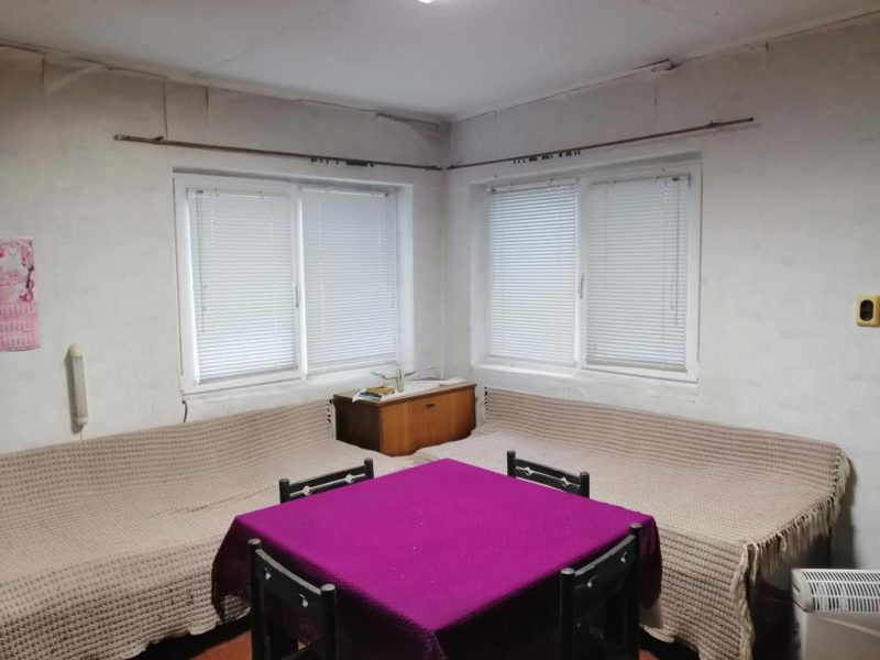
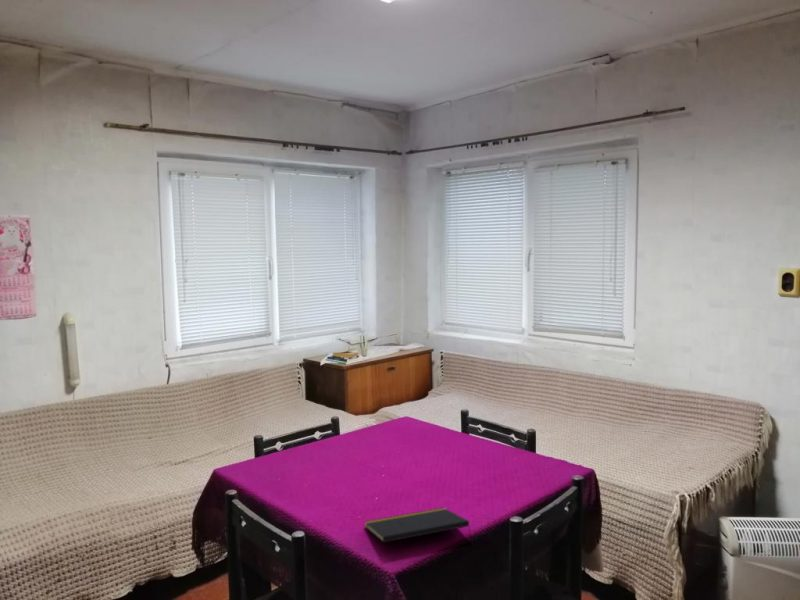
+ notepad (415, 523)
